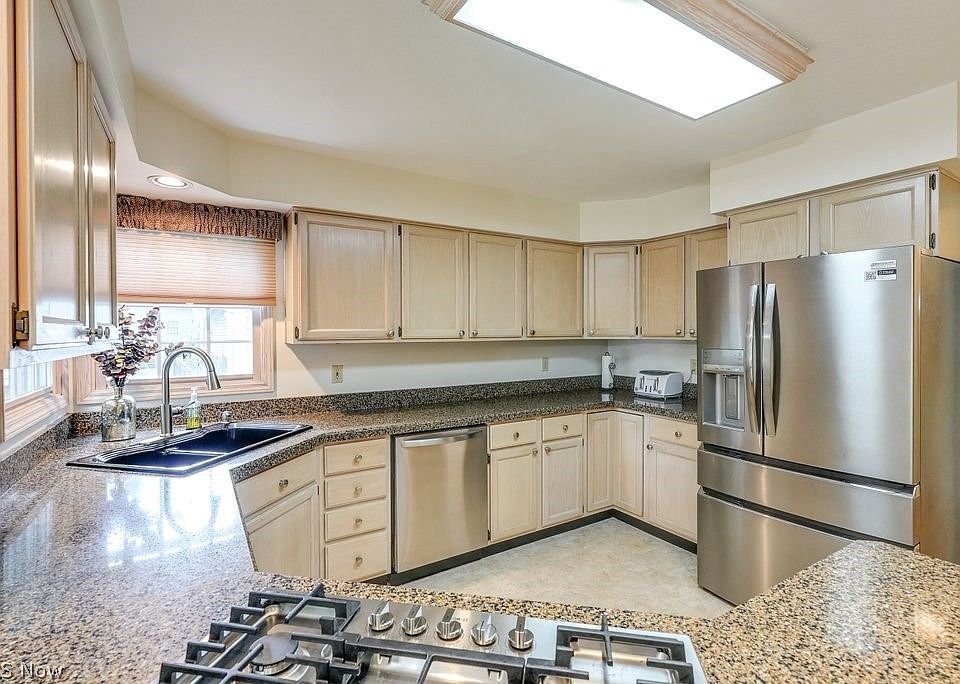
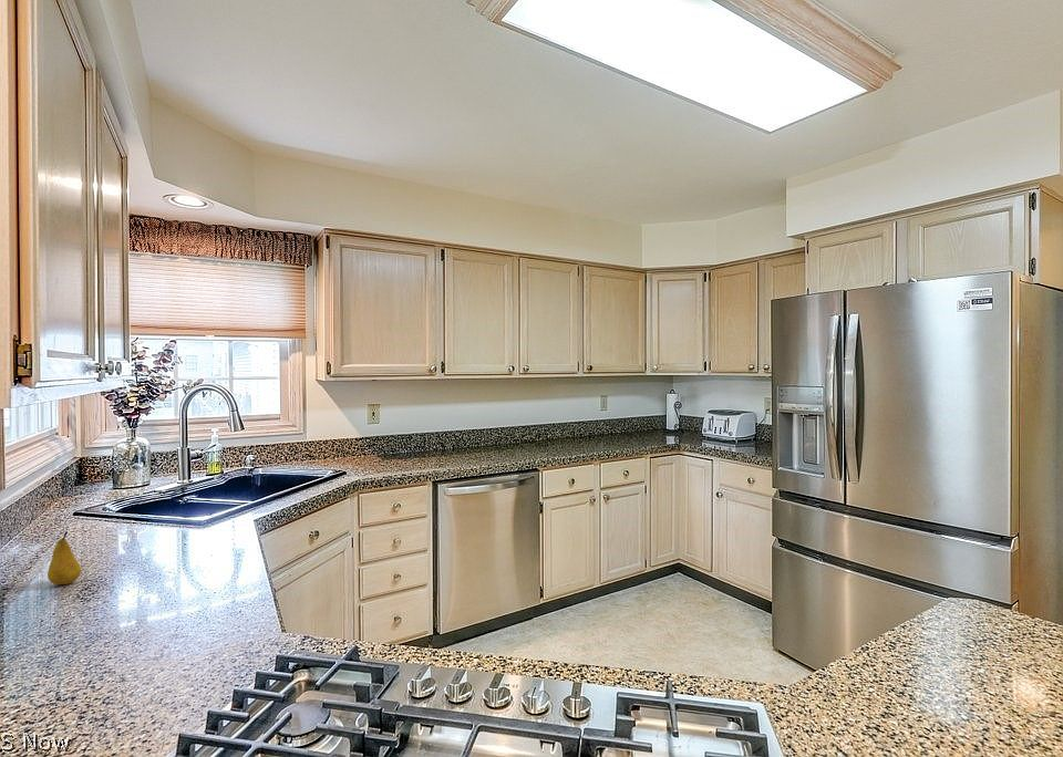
+ fruit (64, 557)
